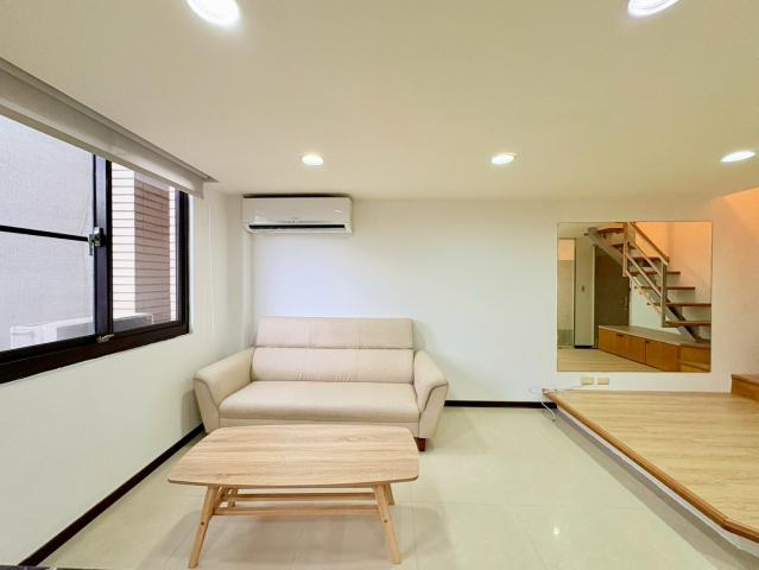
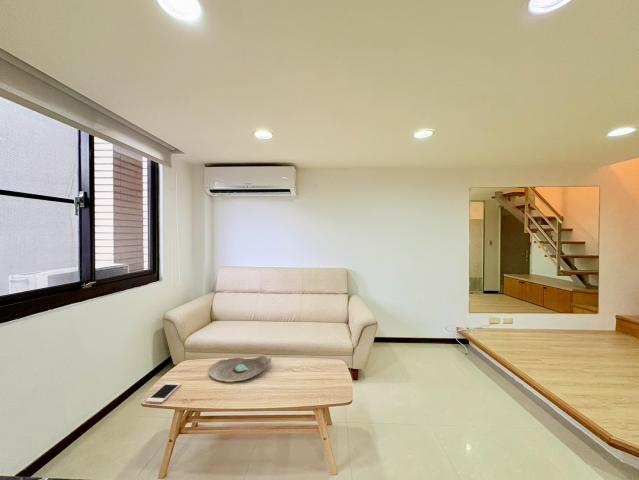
+ cell phone (164, 392)
+ decorative bowl (240, 365)
